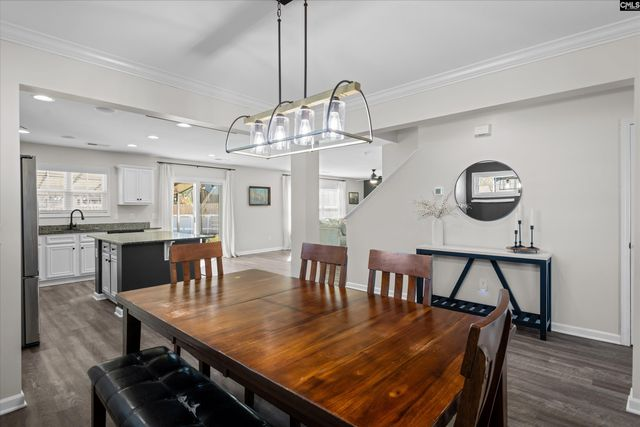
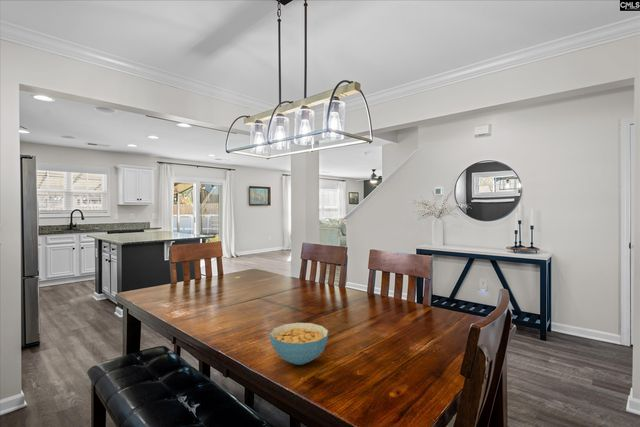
+ cereal bowl (299, 346)
